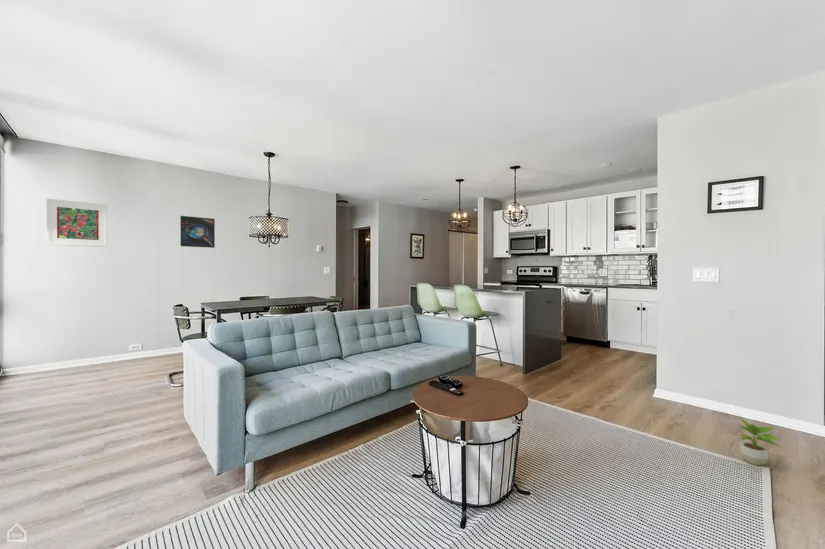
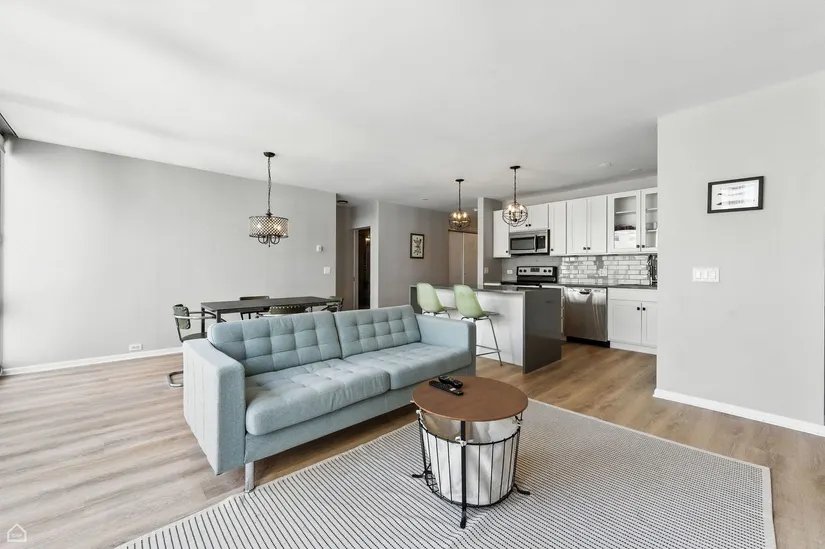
- potted plant (756, 443)
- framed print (78, 223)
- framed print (197, 232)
